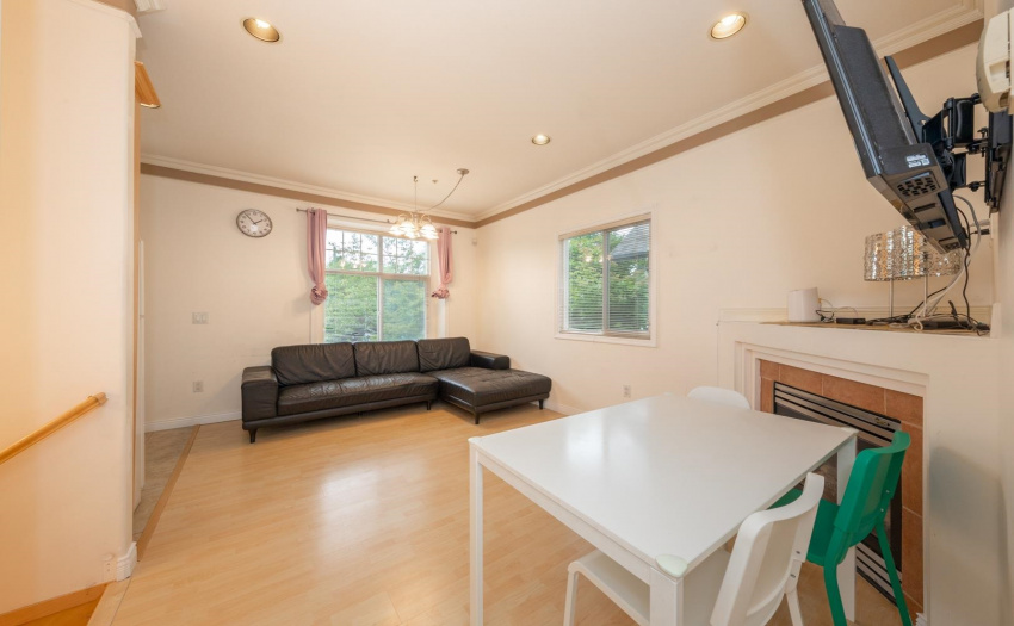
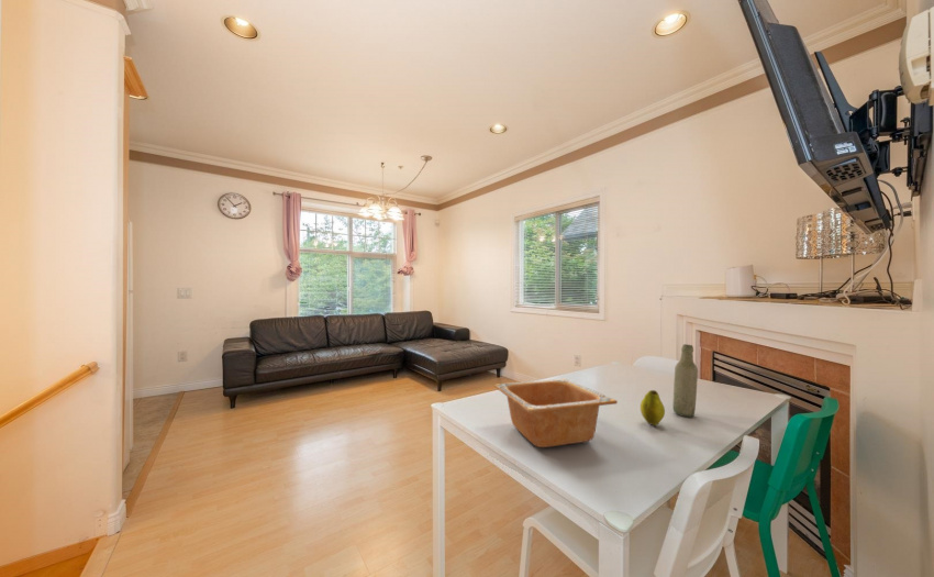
+ bottle (685, 379)
+ serving bowl (549, 411)
+ fruit (652, 406)
